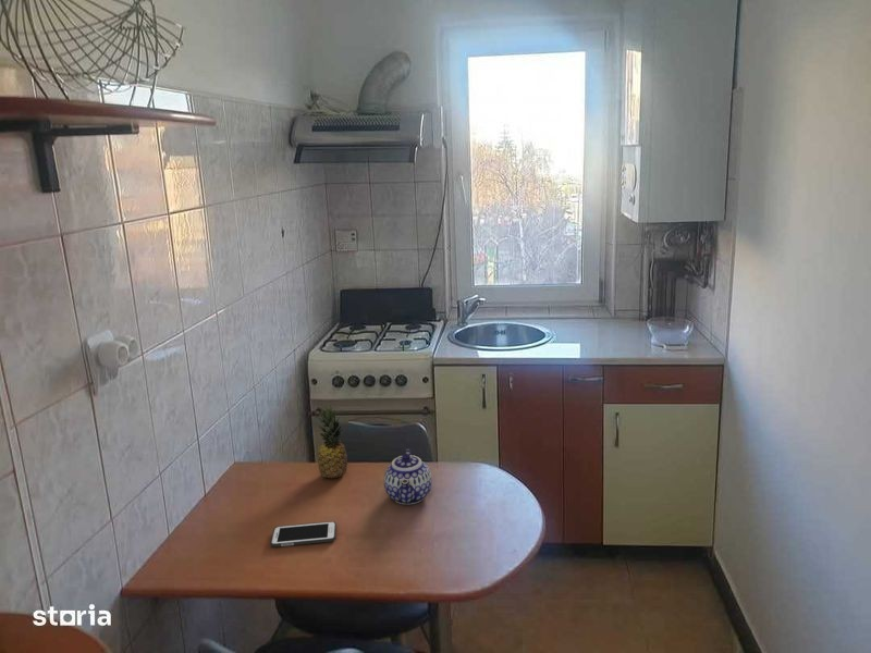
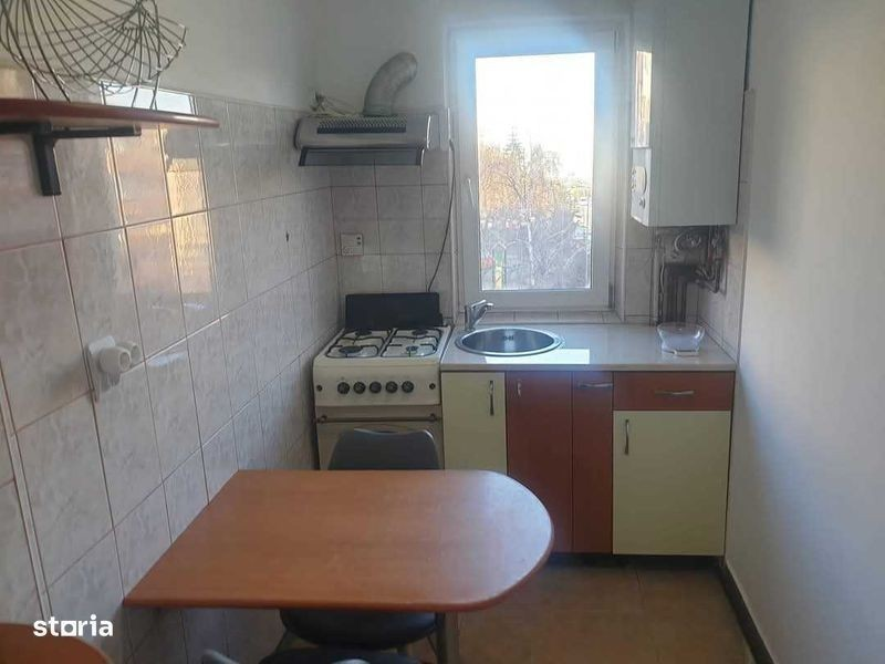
- fruit (330, 441)
- teapot (407, 475)
- cell phone (304, 533)
